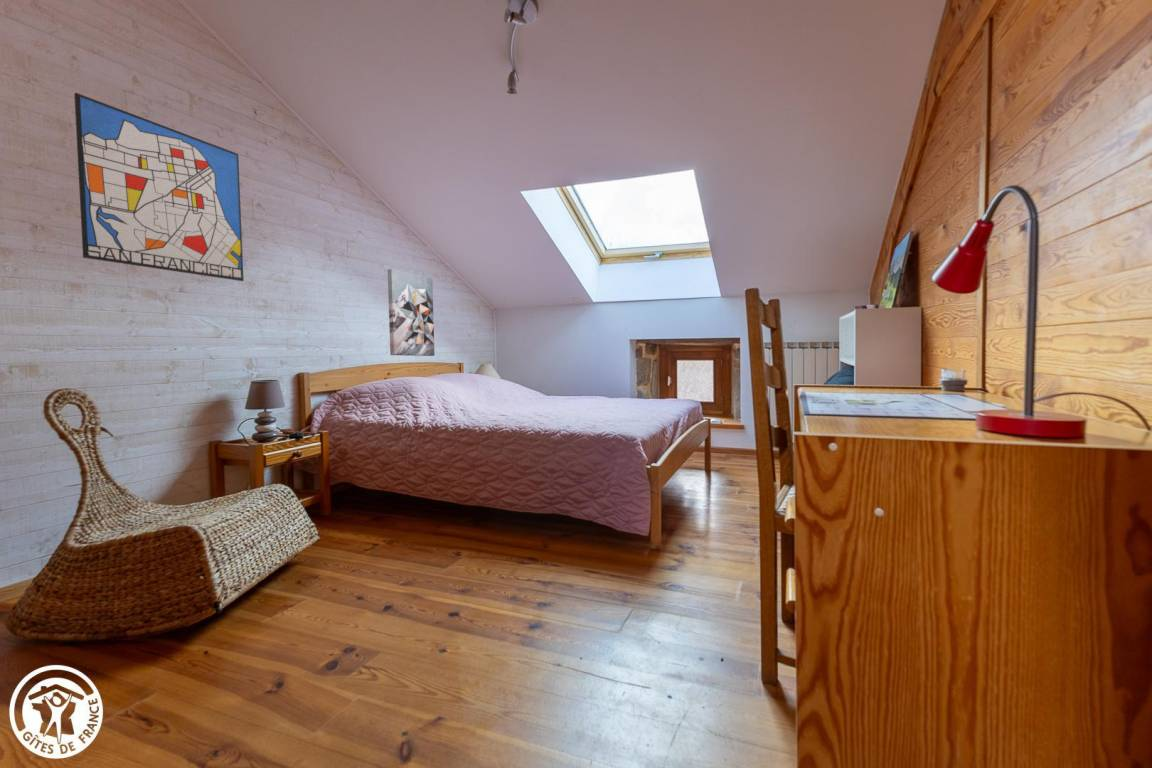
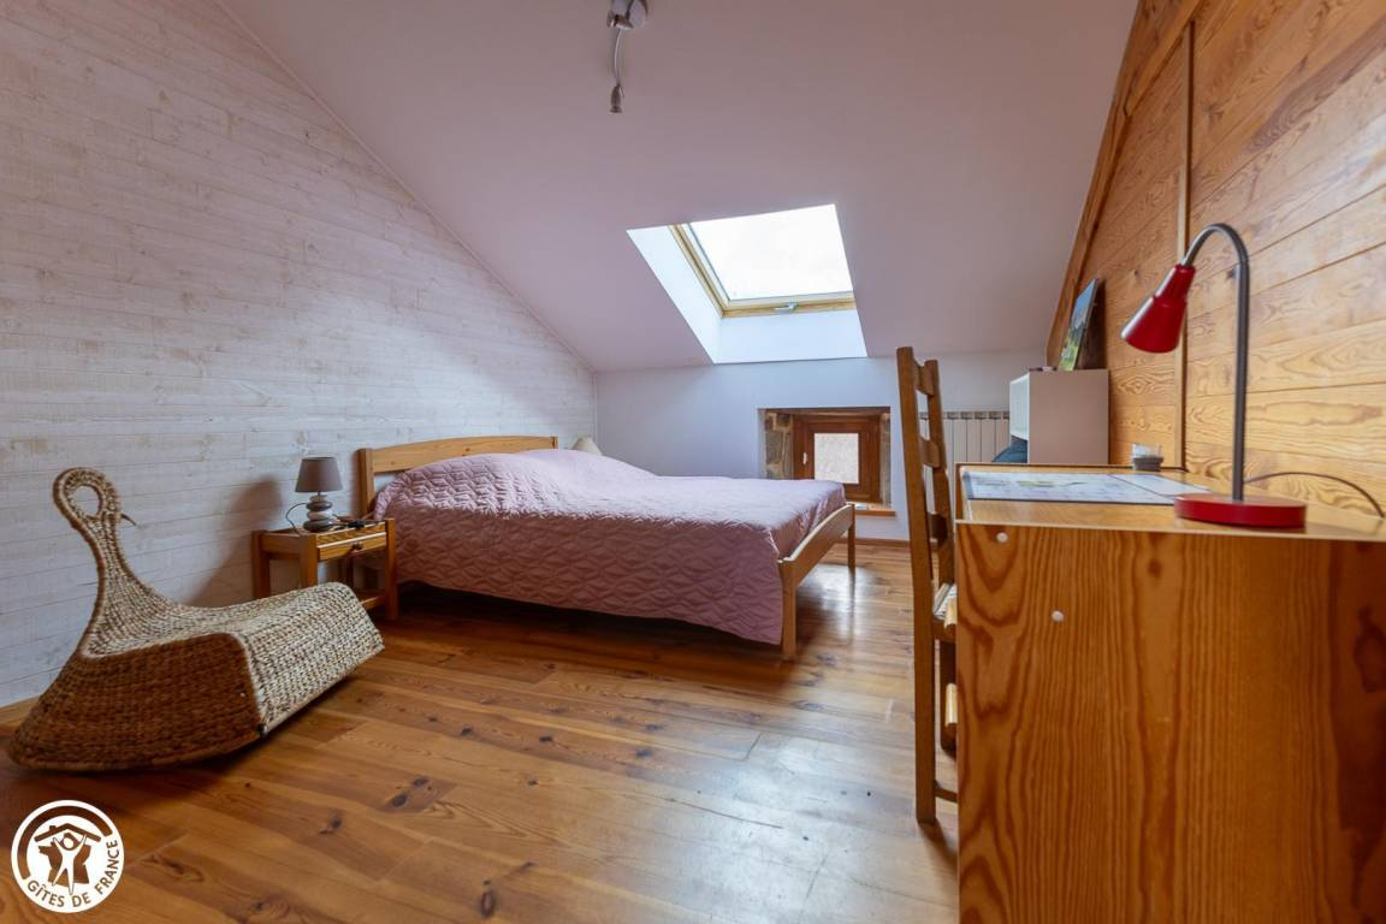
- wall art (170, 199)
- wall art (412, 314)
